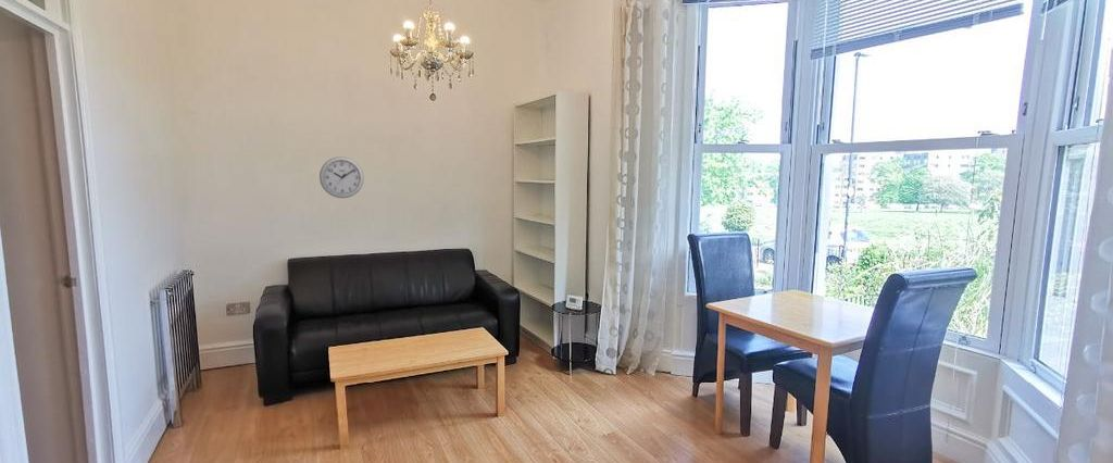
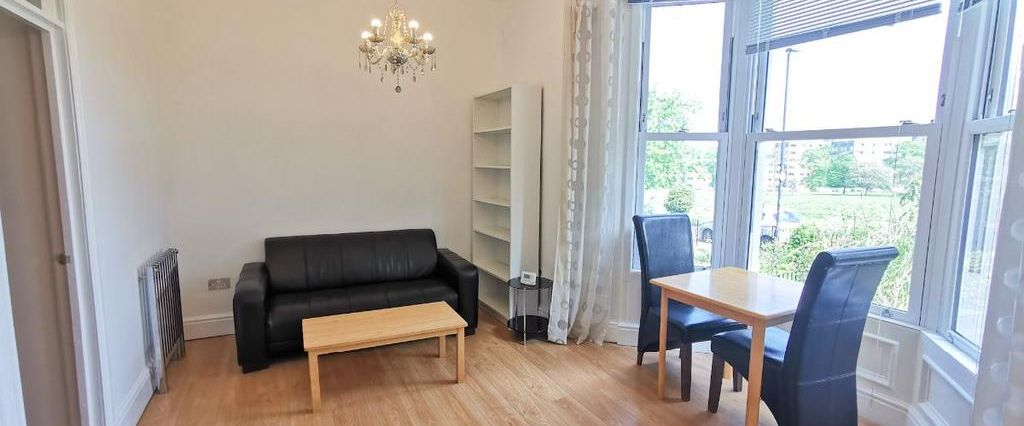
- wall clock (341, 177)
